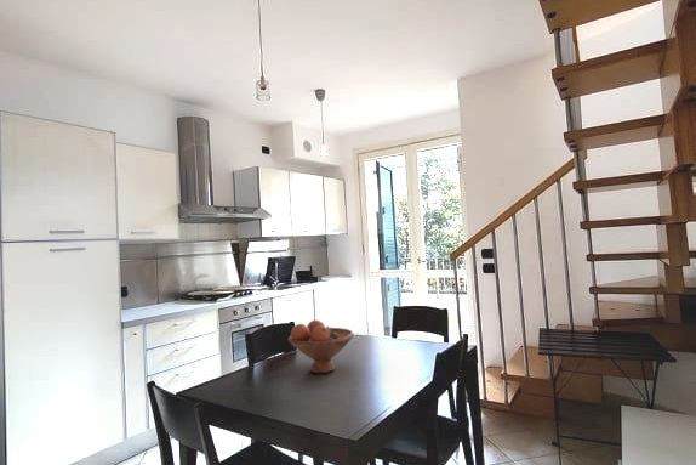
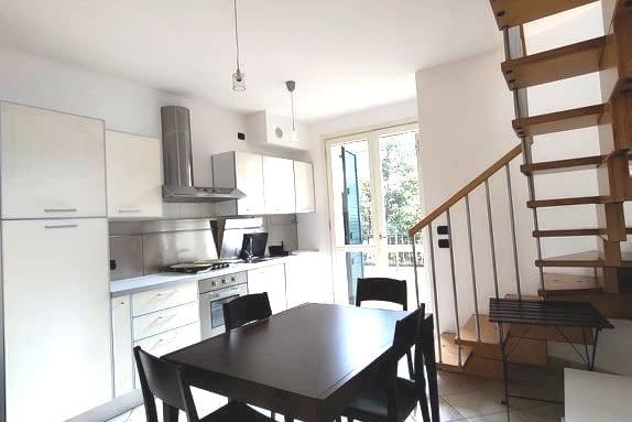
- fruit bowl (321, 345)
